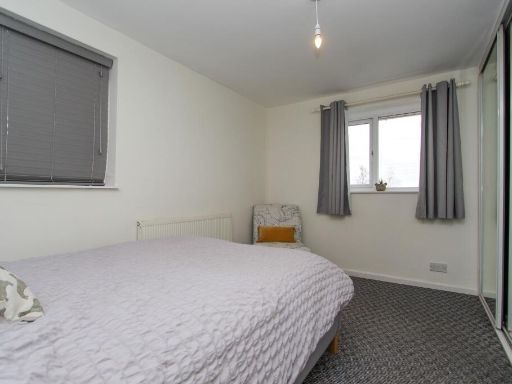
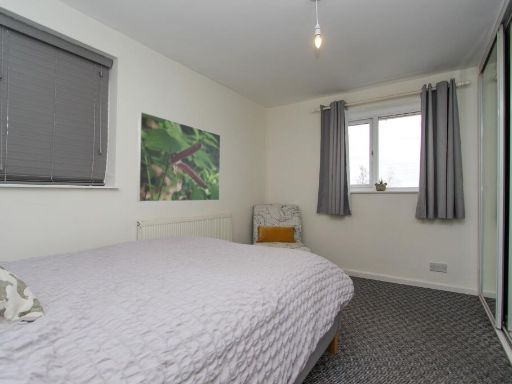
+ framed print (185, 163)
